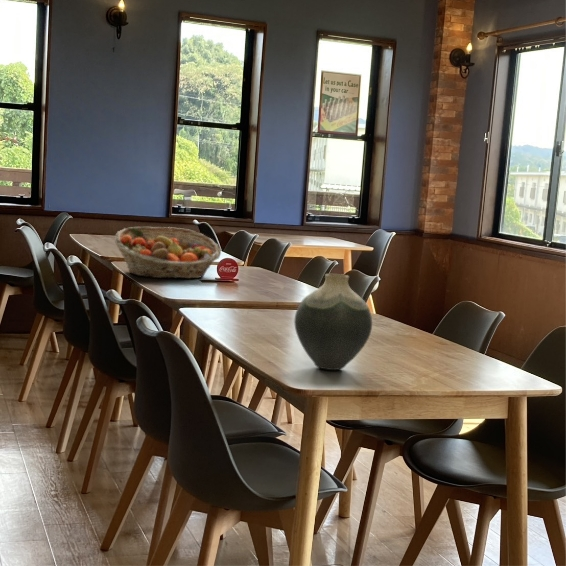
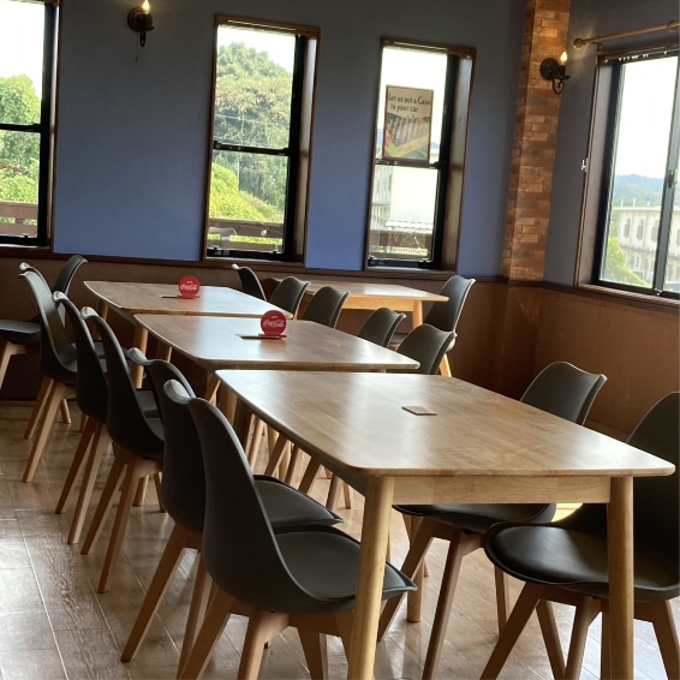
- vase (333, 322)
- fruit basket (167, 252)
